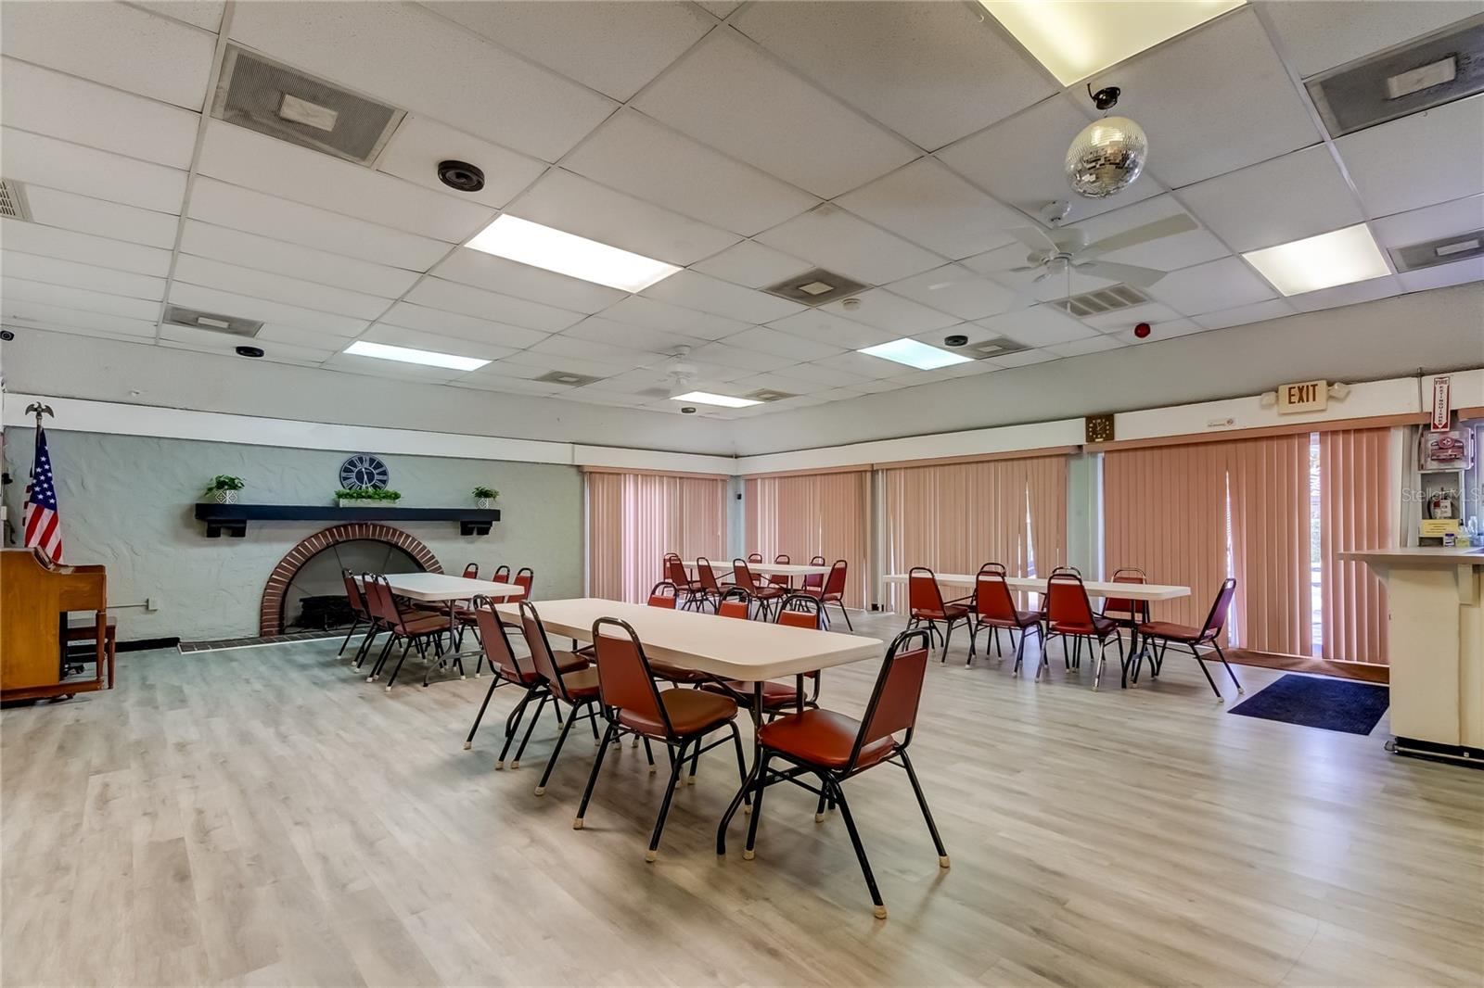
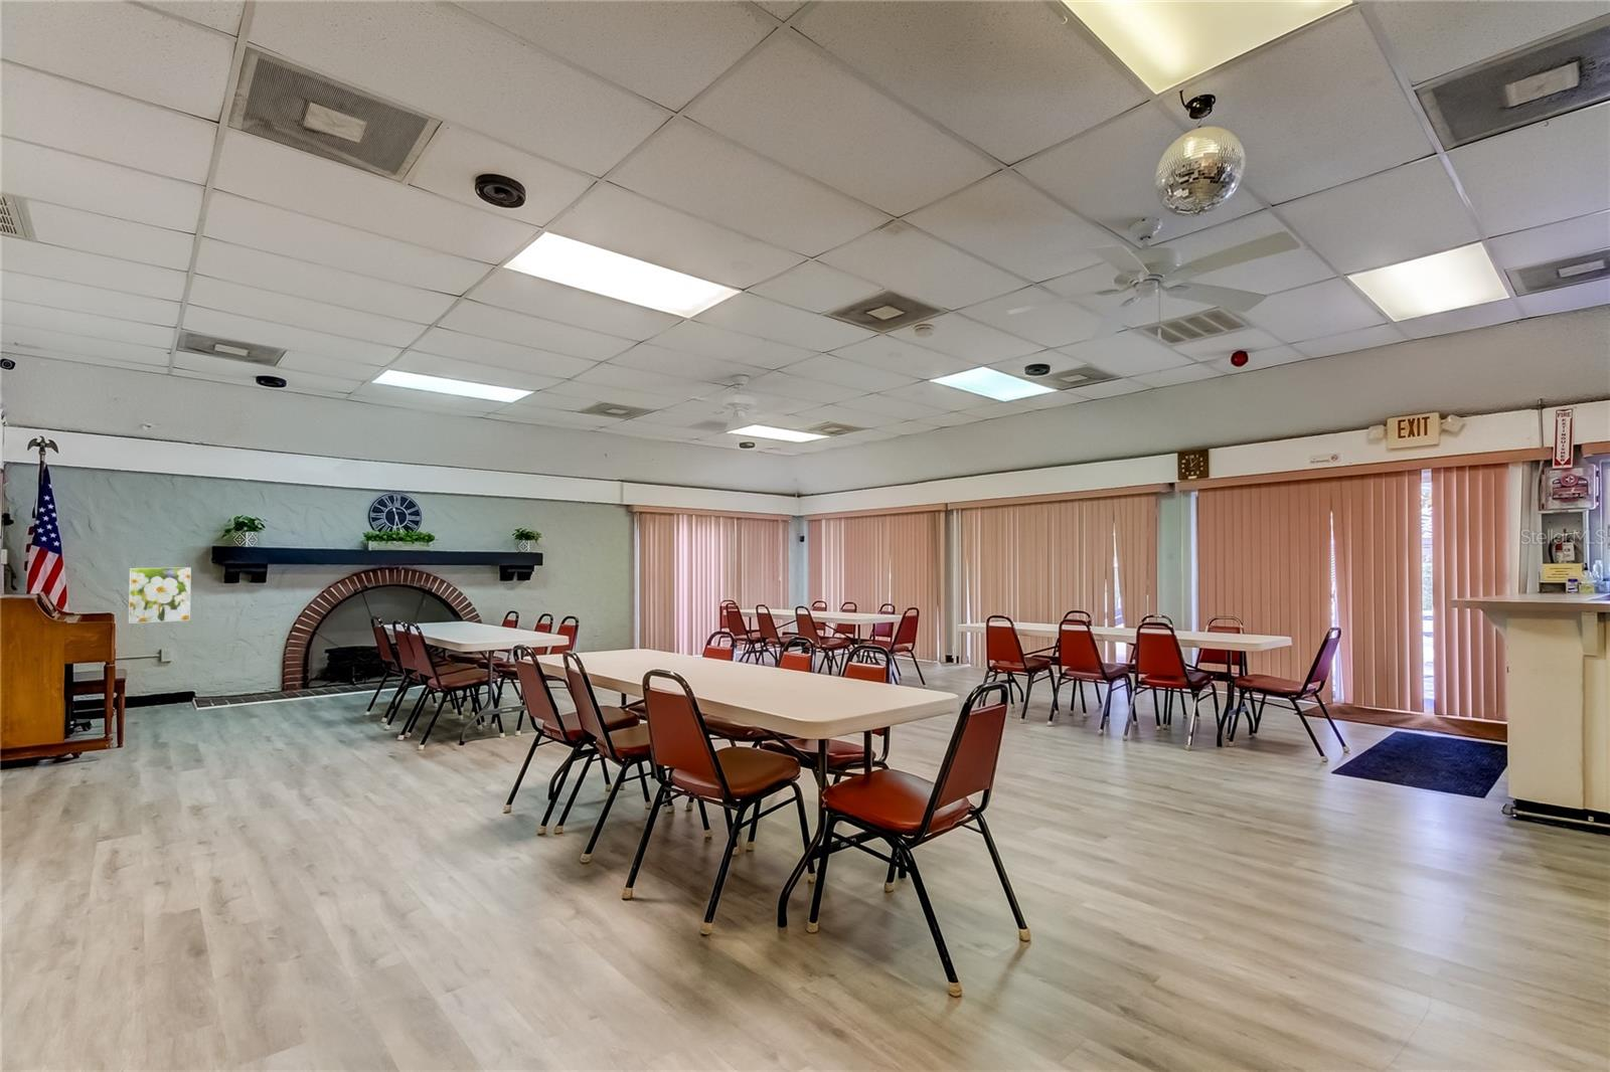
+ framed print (160, 595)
